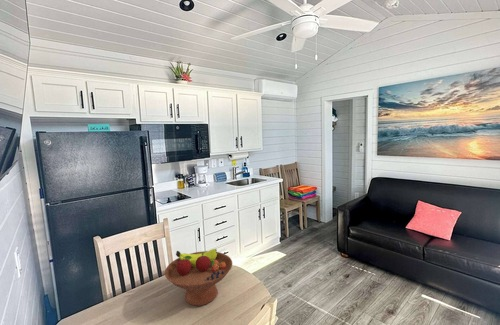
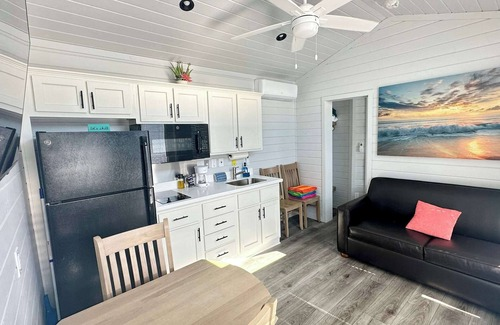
- fruit bowl (200, 275)
